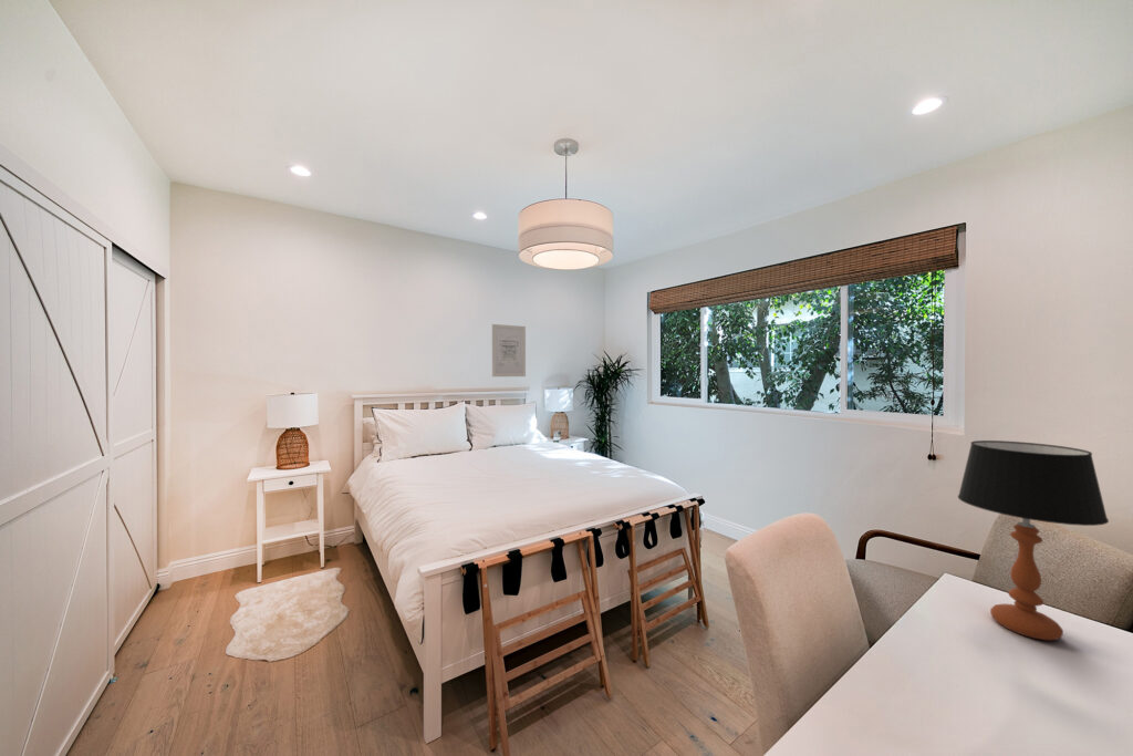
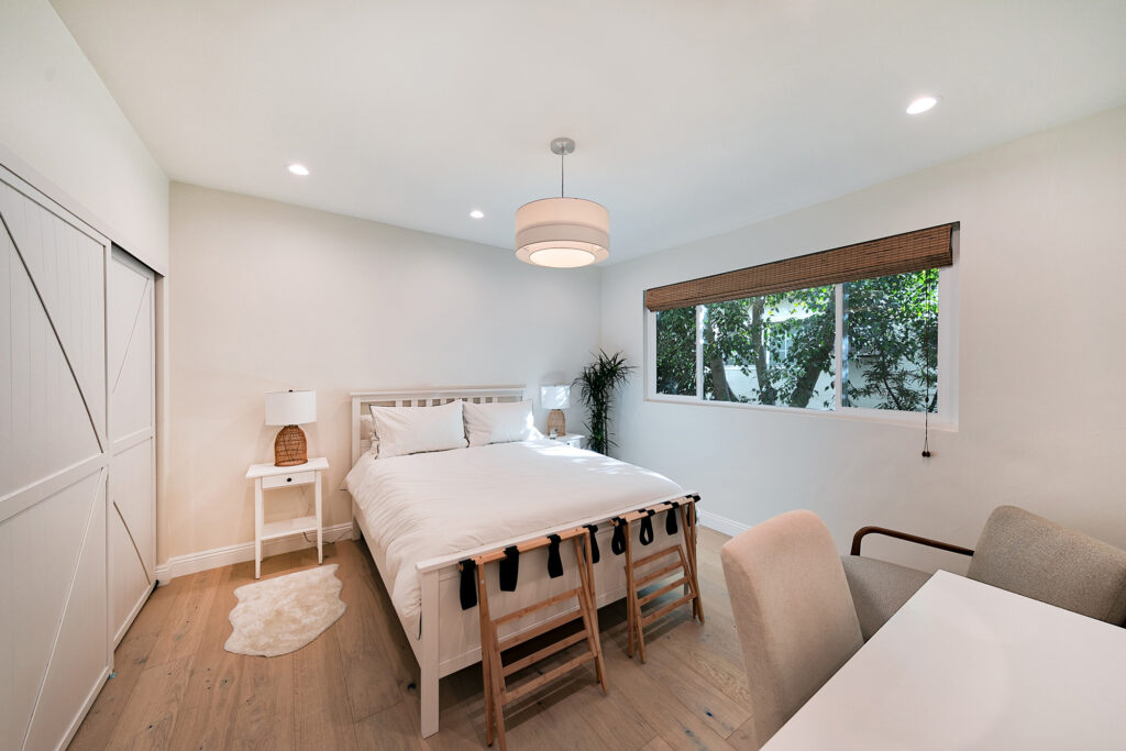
- table lamp (1026, 537)
- wall art (509, 351)
